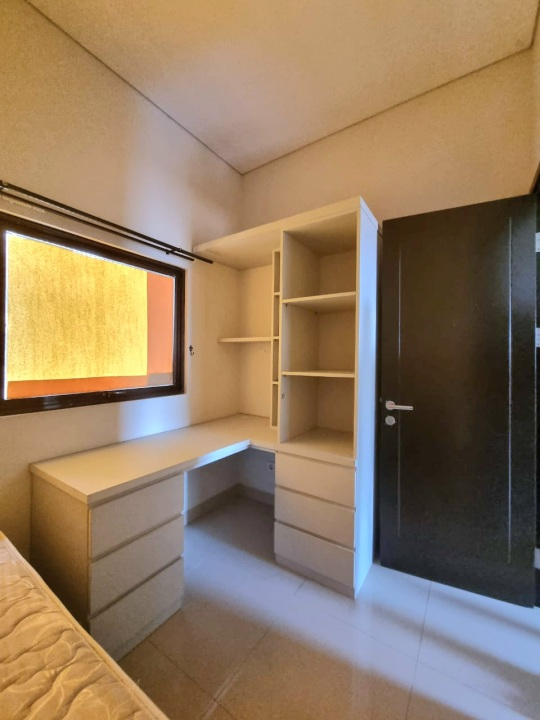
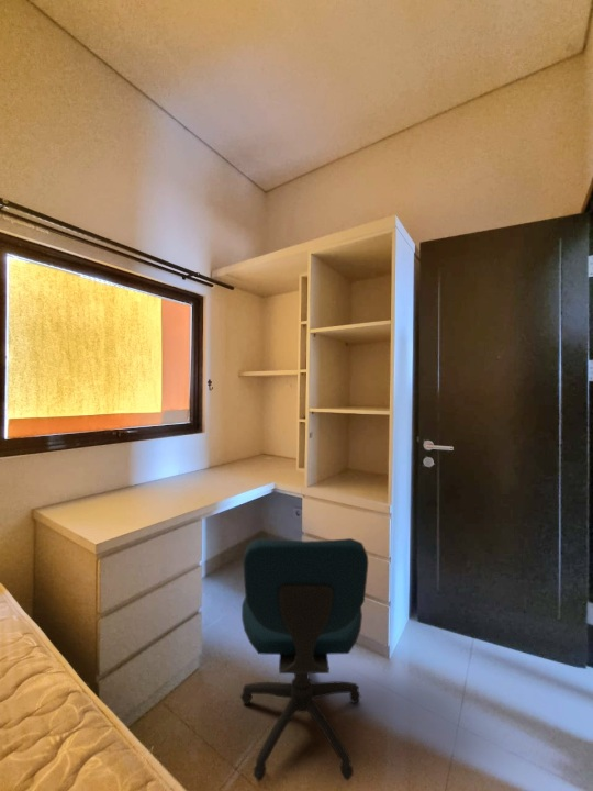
+ office chair (302, 617)
